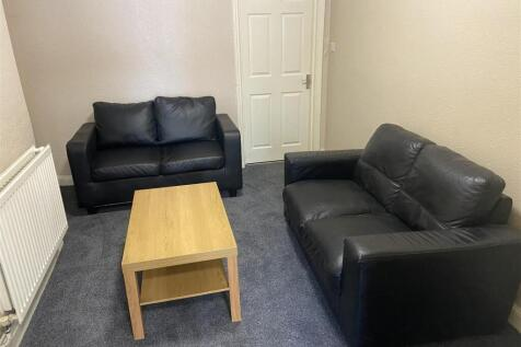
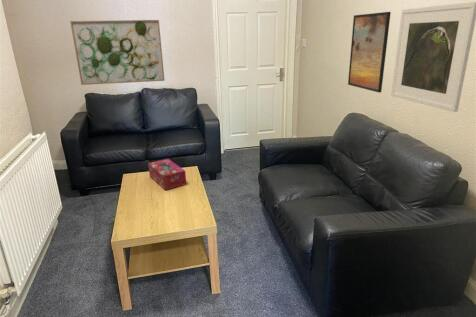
+ wall art (119, 52)
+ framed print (427, 56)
+ tissue box (166, 173)
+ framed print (366, 52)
